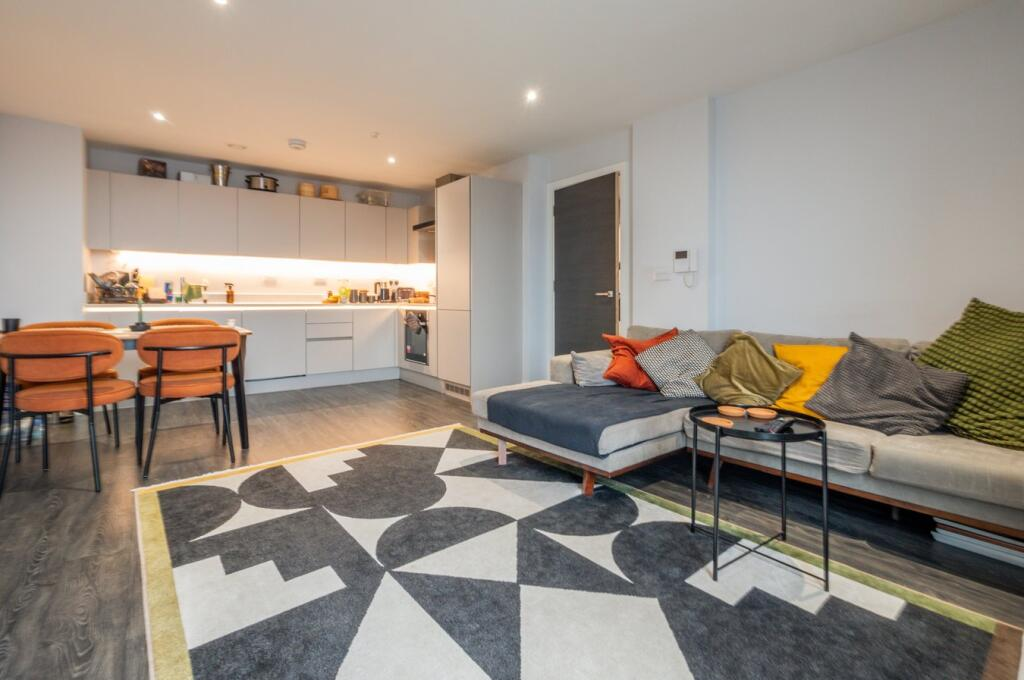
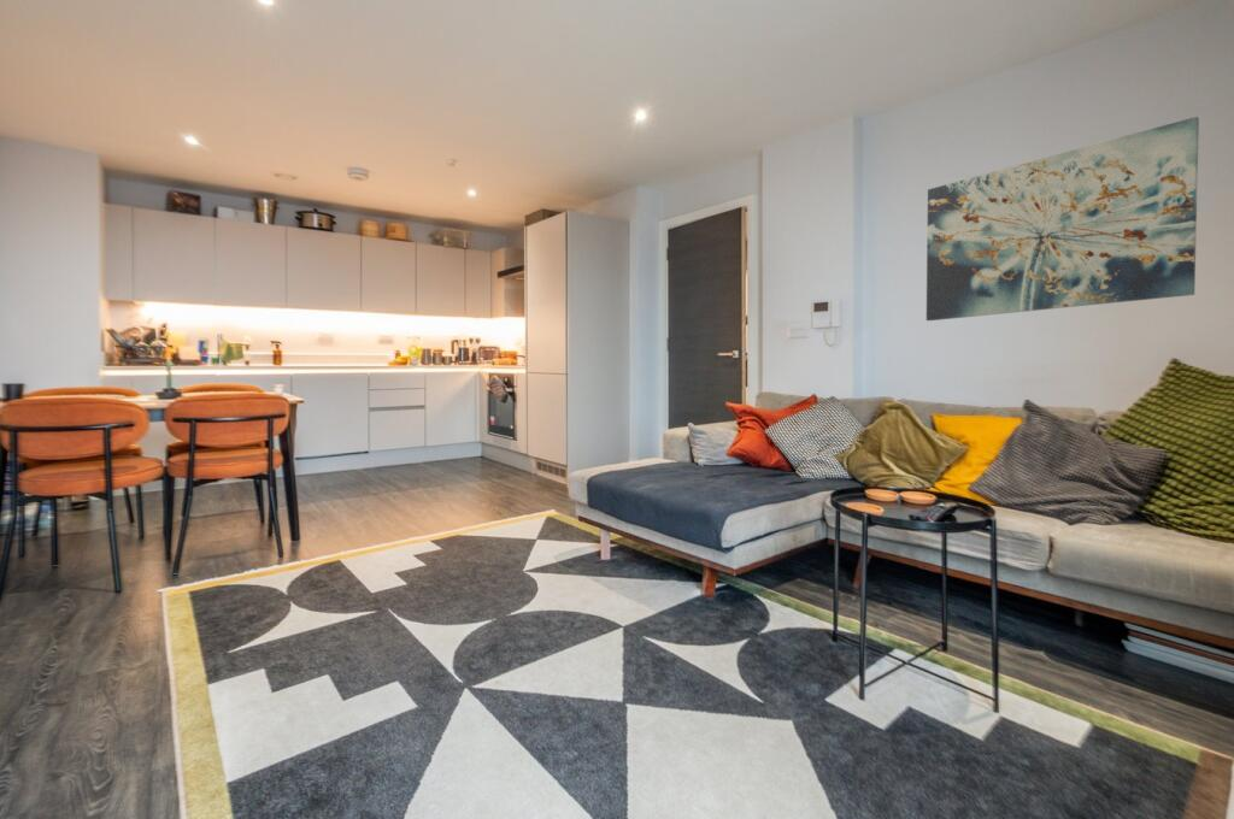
+ wall art (1041, 234)
